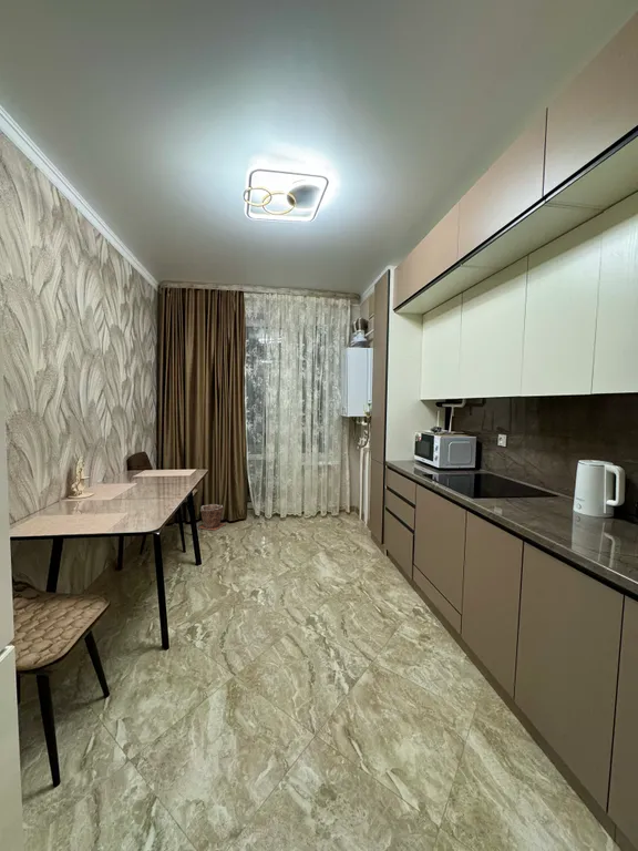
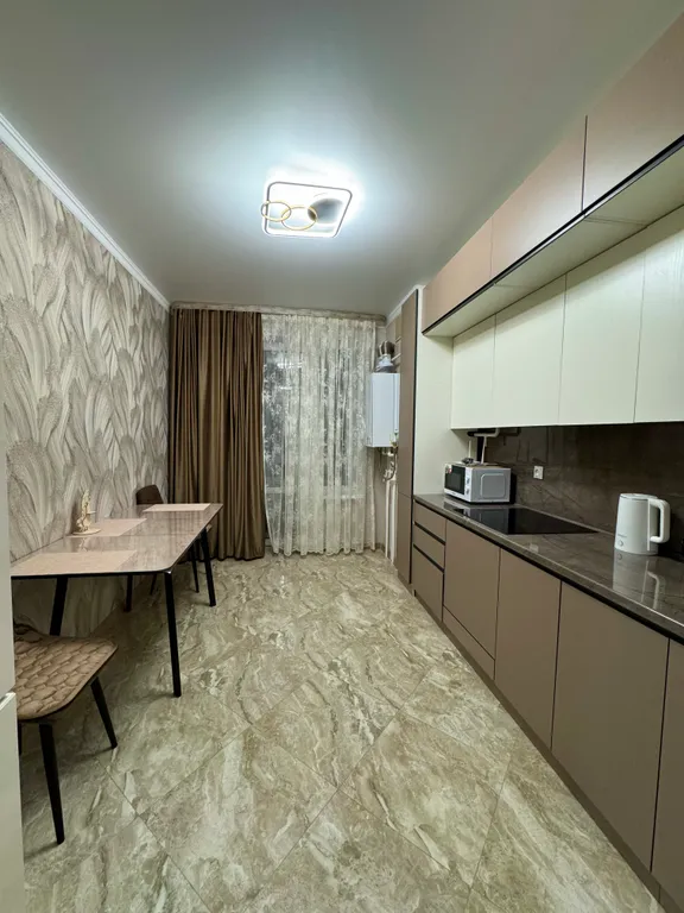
- plant pot (212, 515)
